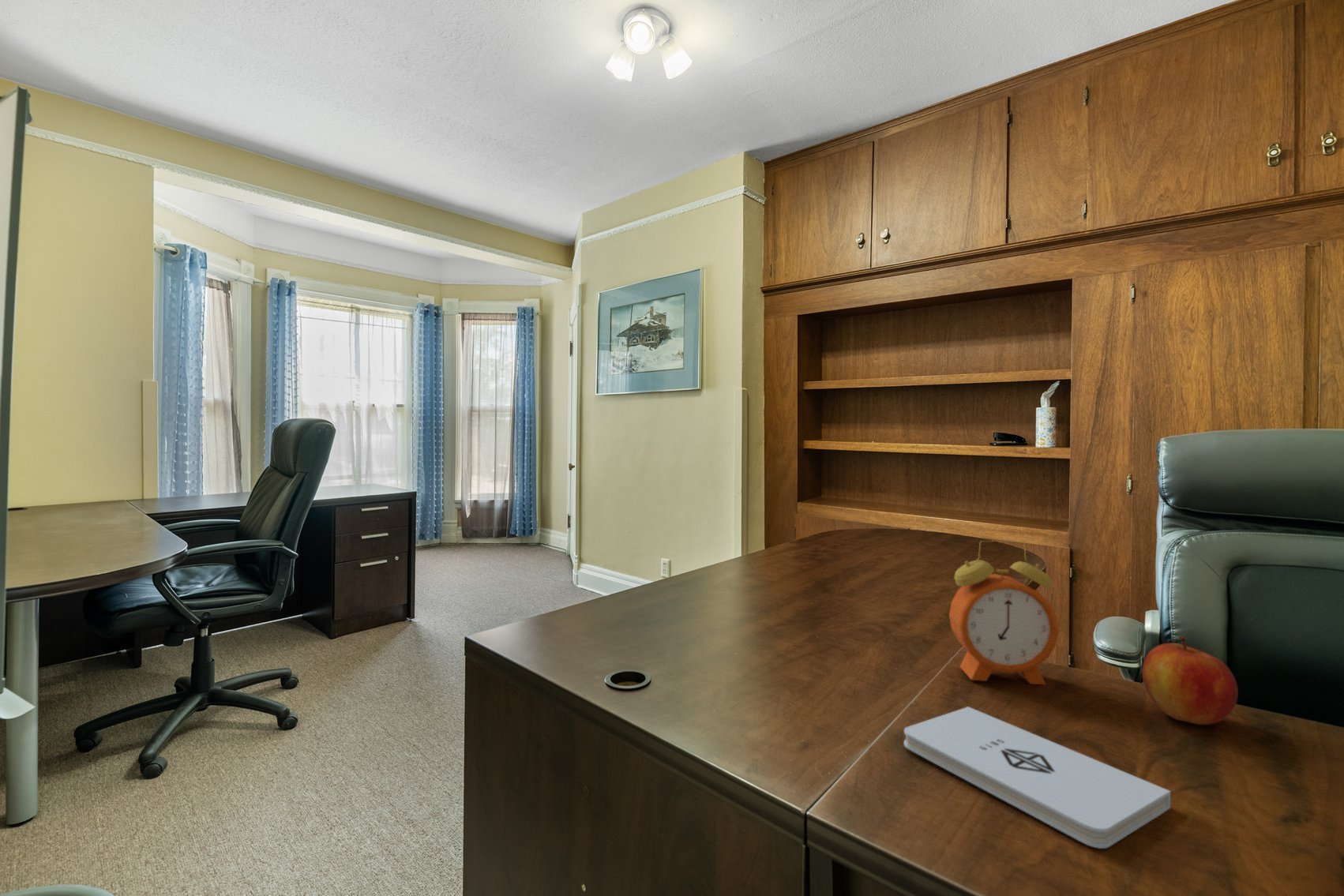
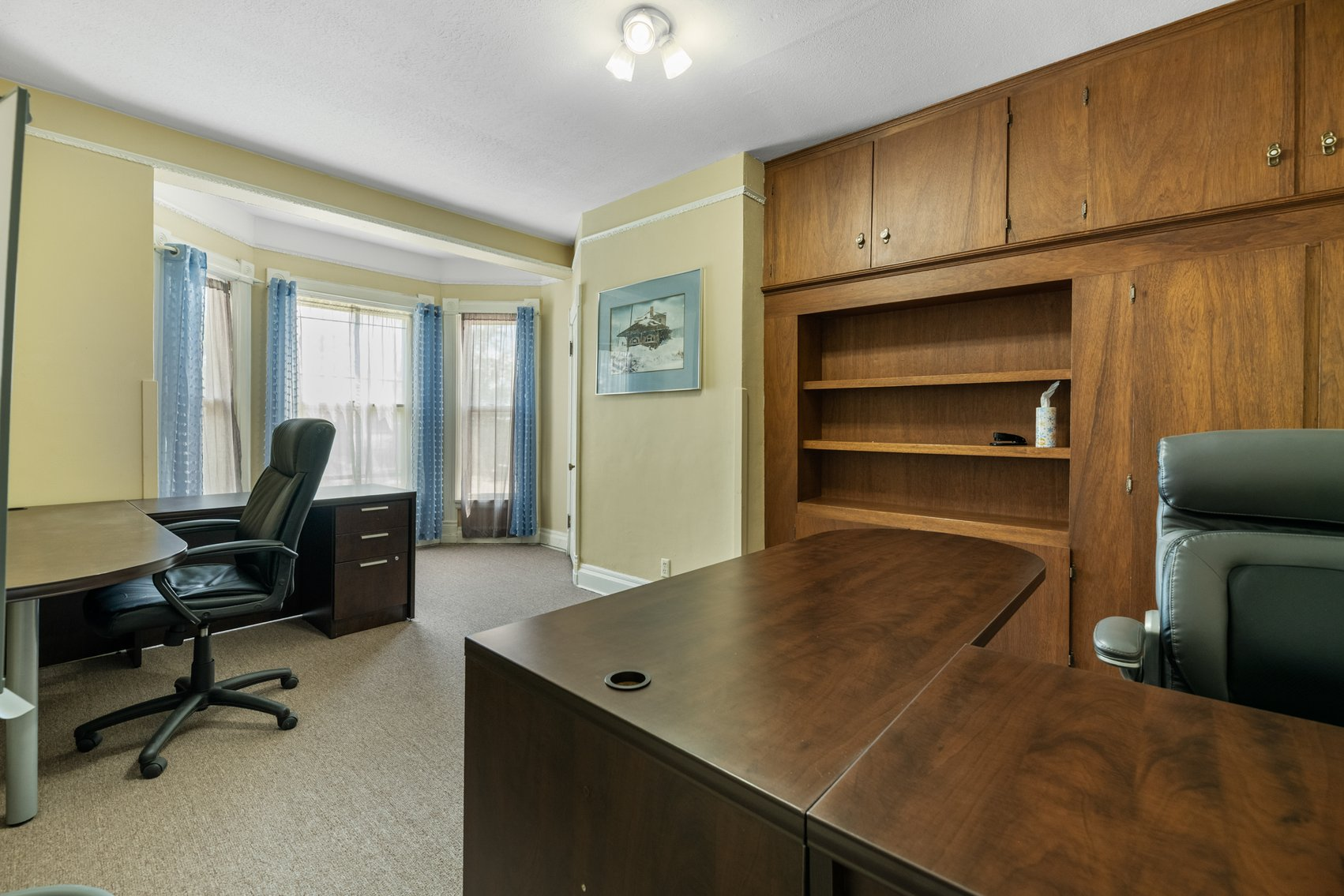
- apple (1188, 677)
- notepad (1021, 765)
- alarm clock (1002, 609)
